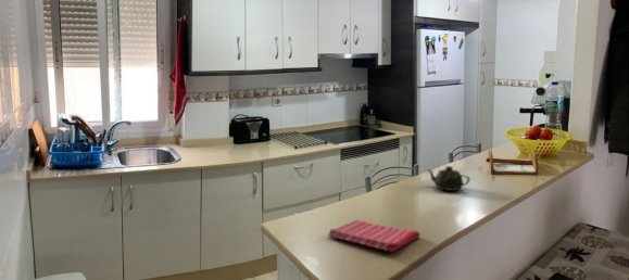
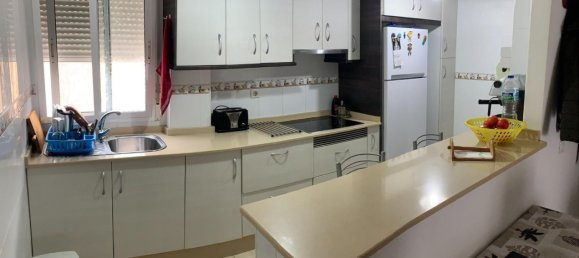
- dish towel (374, 233)
- teapot (446, 177)
